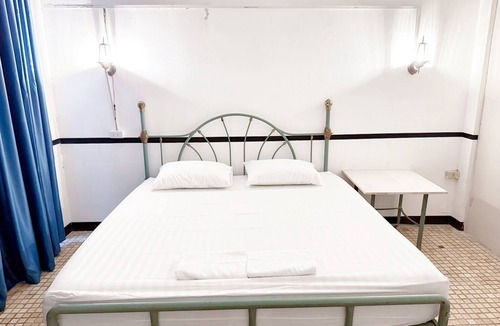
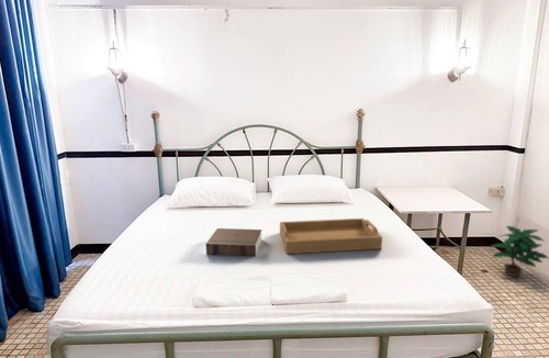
+ book (235, 242)
+ serving tray (327, 233)
+ potted plant (518, 253)
